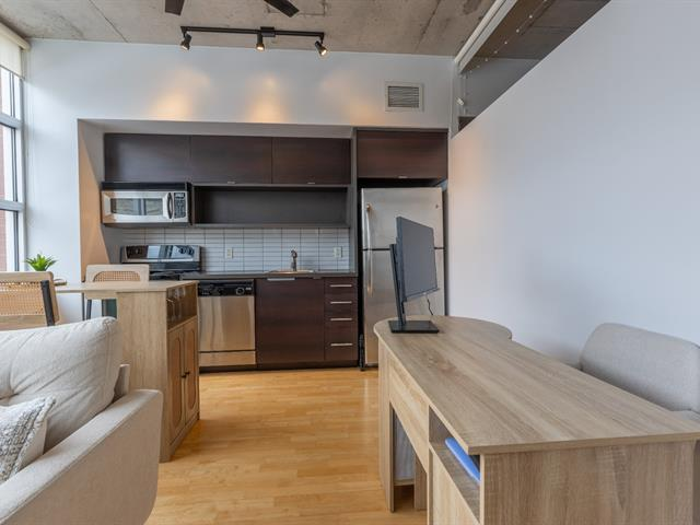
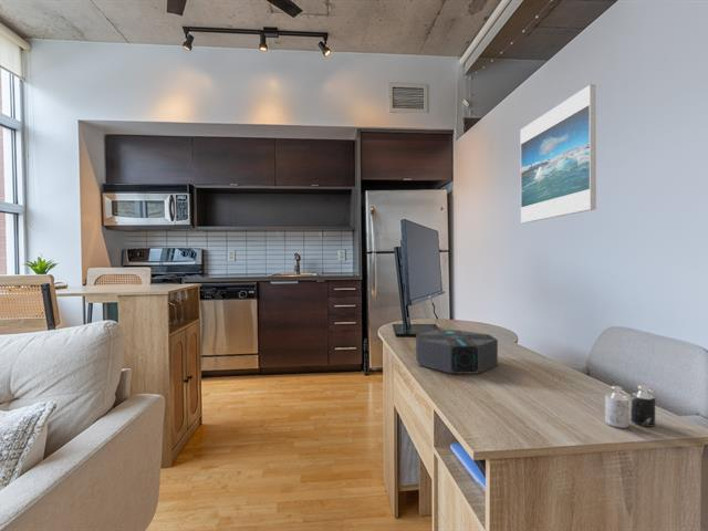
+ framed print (552, 164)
+ speaker (455, 348)
+ candle (631, 405)
